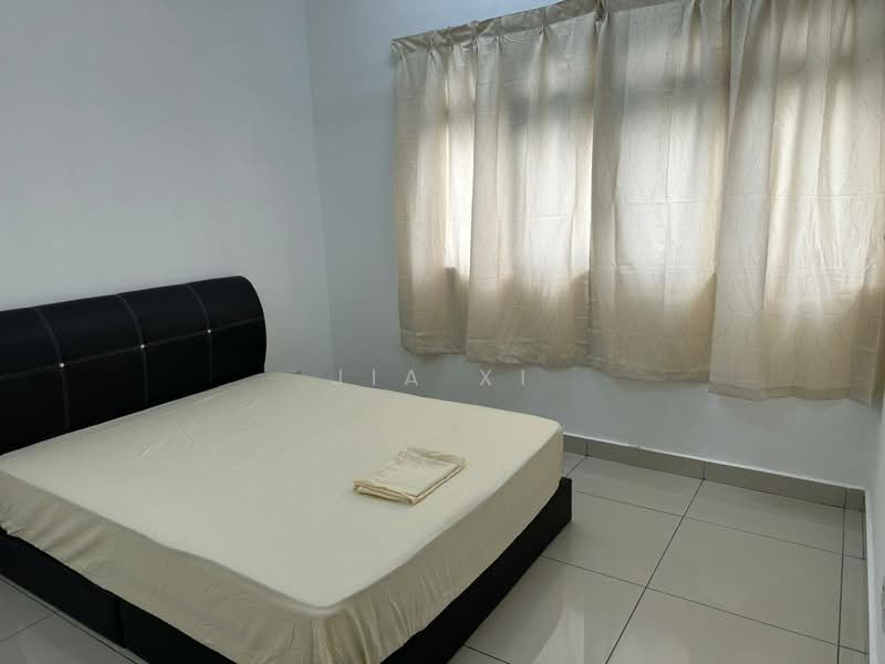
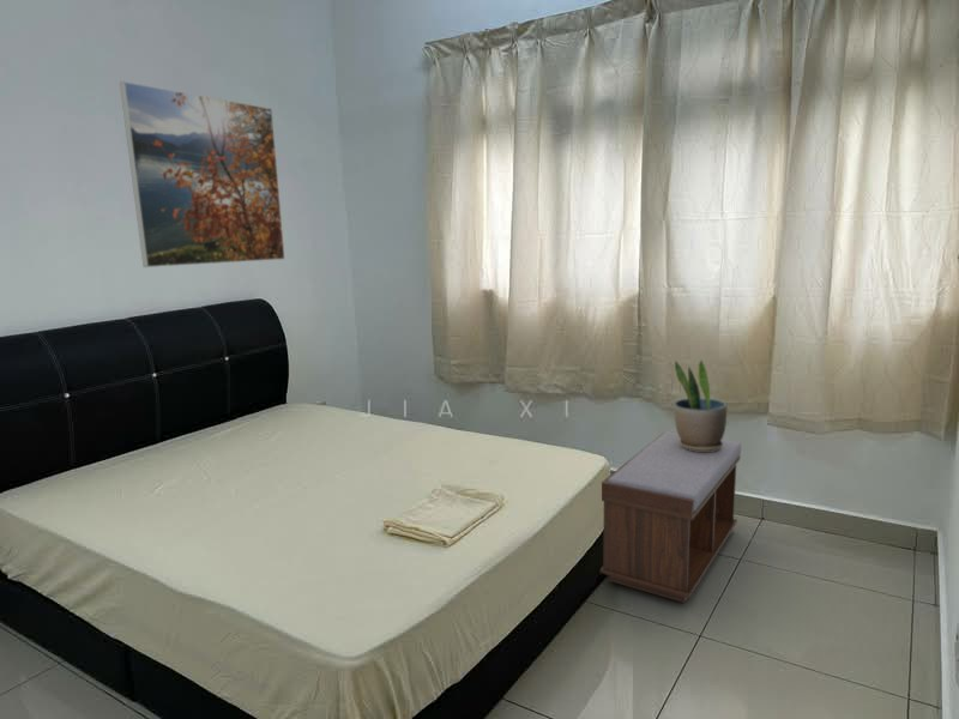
+ bench (675, 507)
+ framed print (212, 181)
+ potted plant (700, 401)
